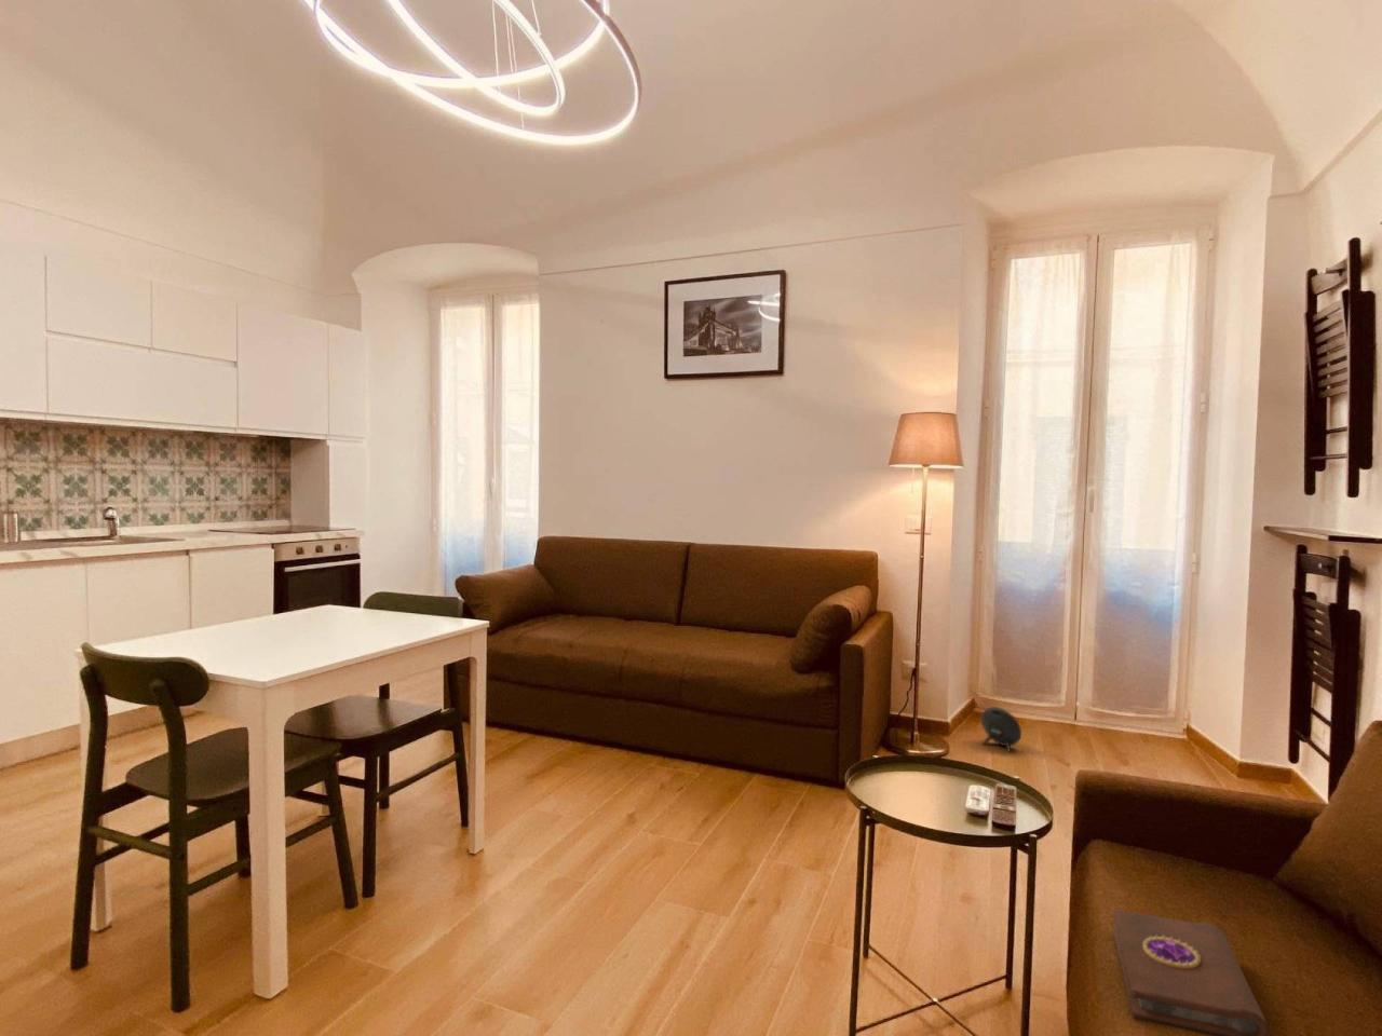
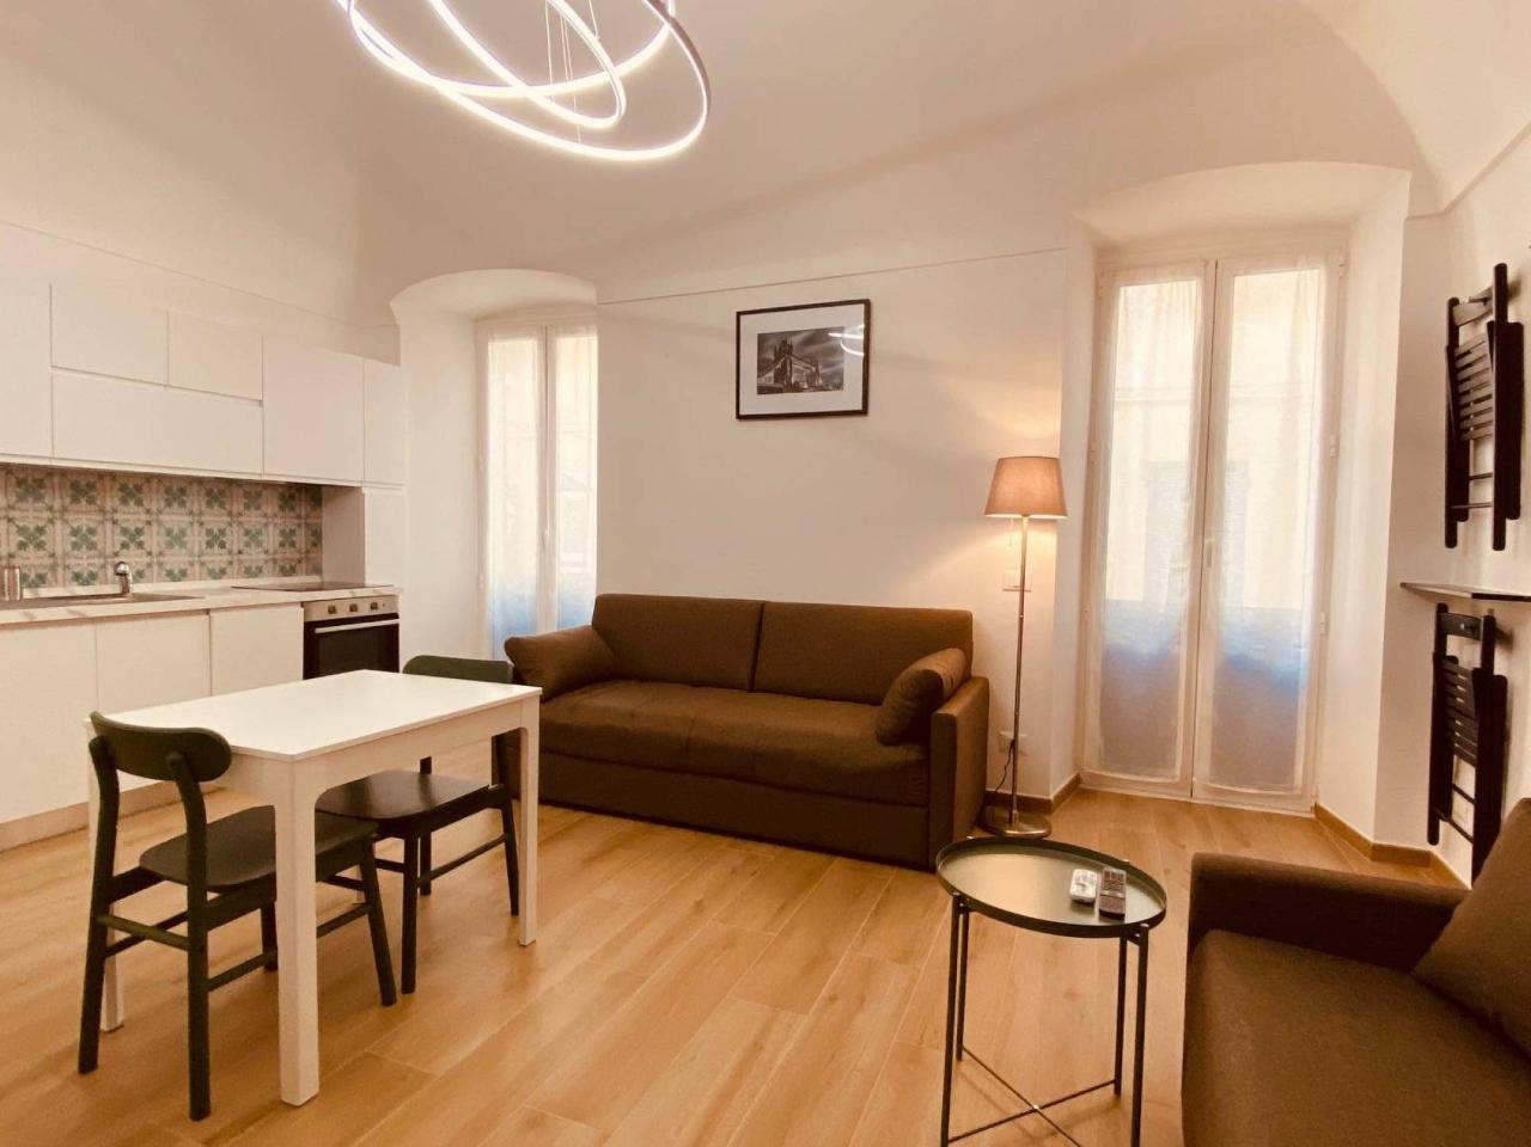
- book (1181, 967)
- speaker (1001, 726)
